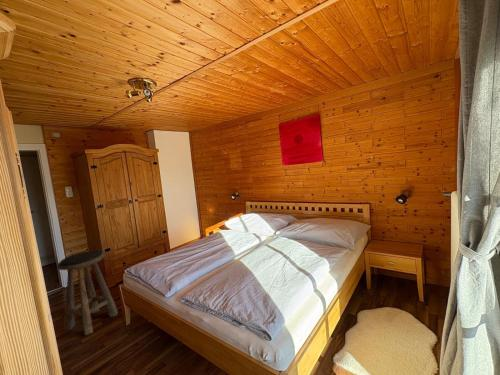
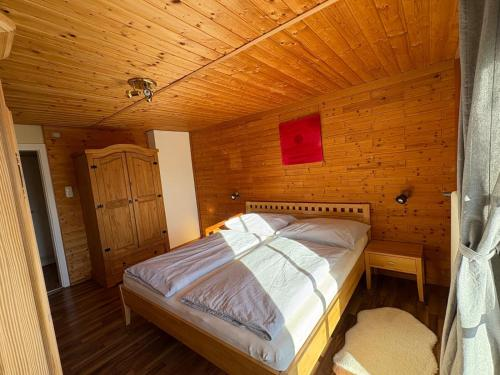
- stool (85, 289)
